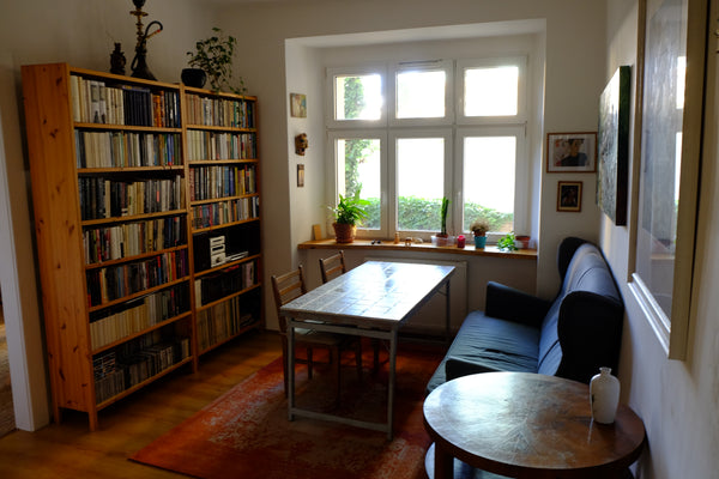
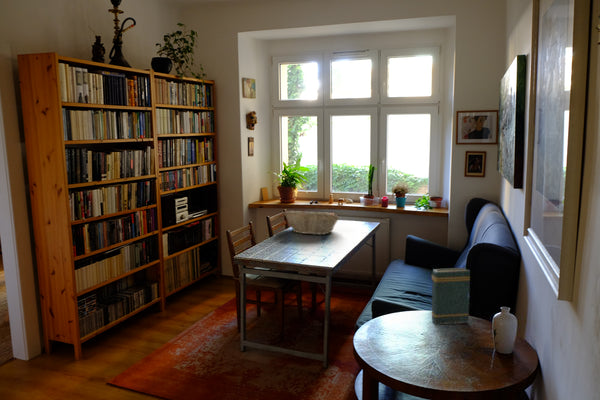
+ book (450, 295)
+ fruit basket (311, 220)
